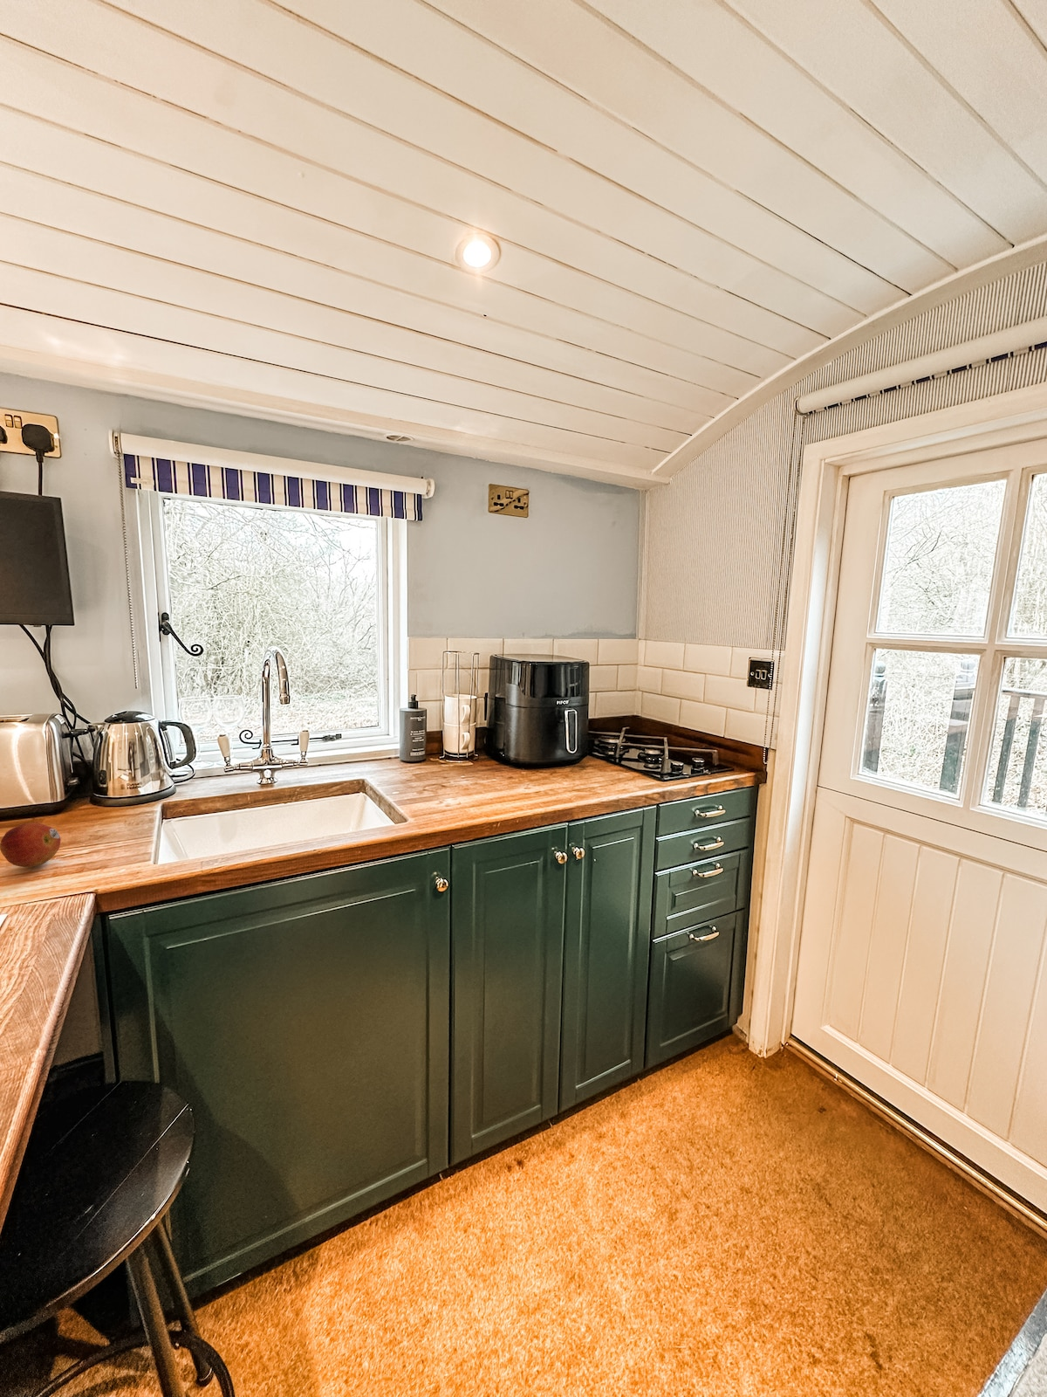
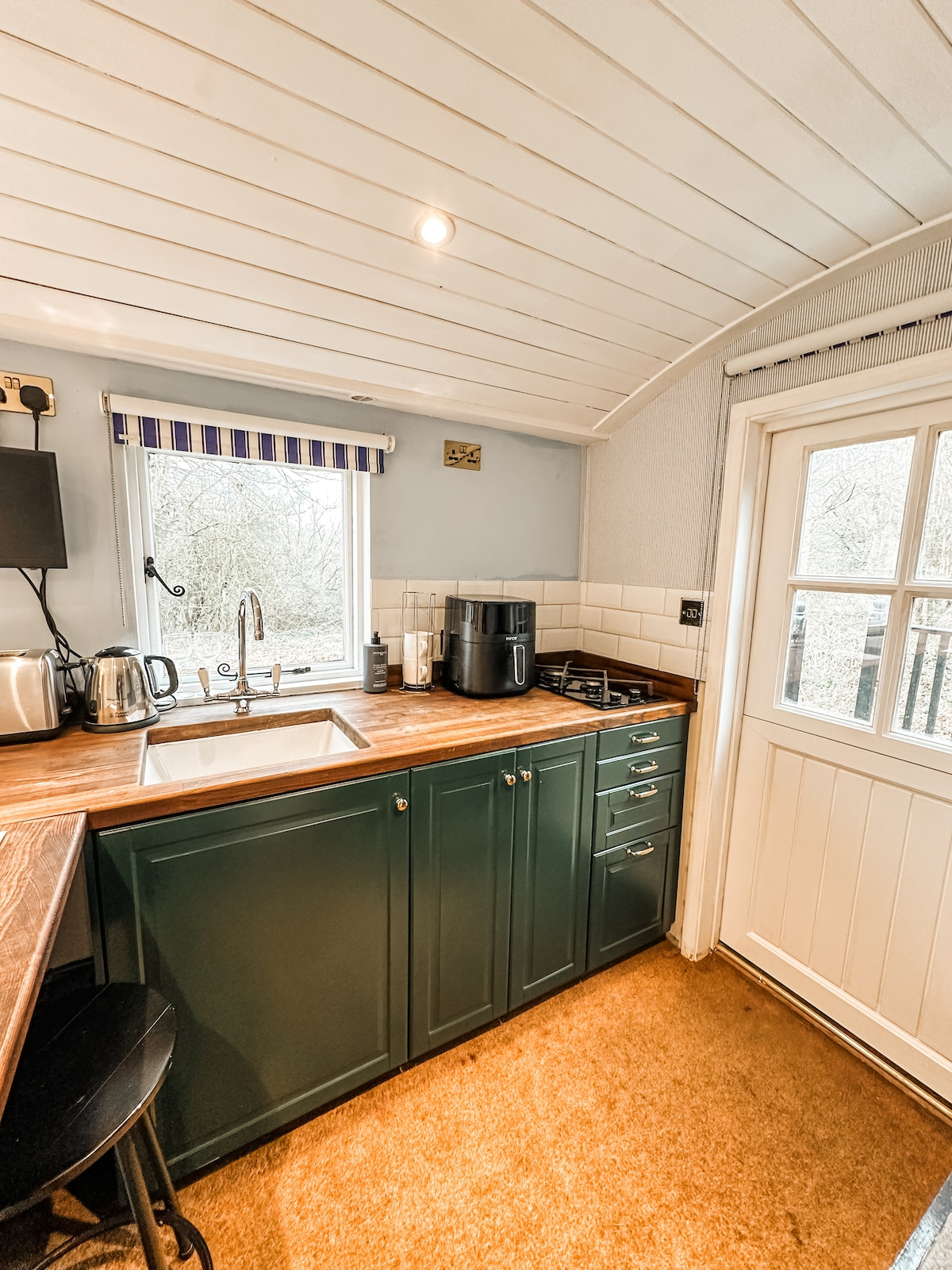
- fruit (32, 845)
